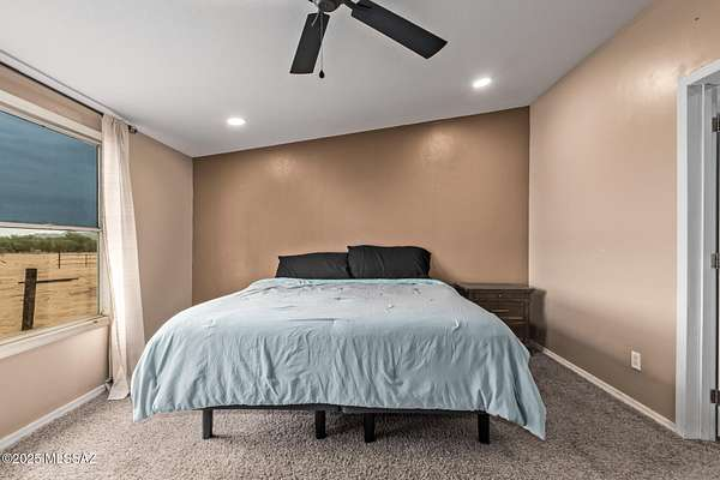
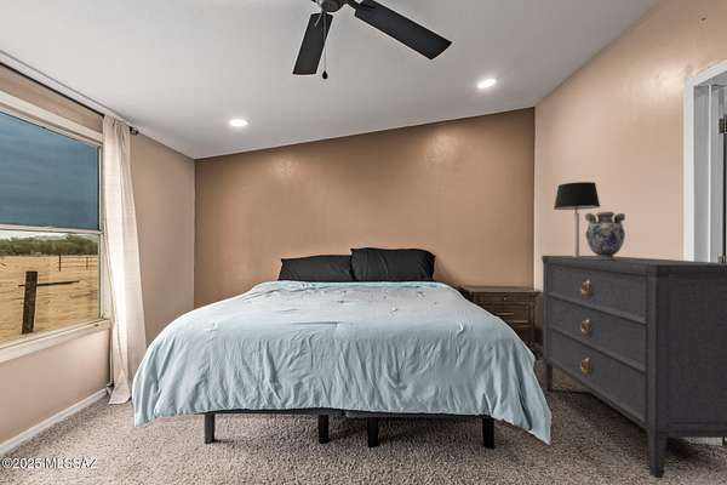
+ dresser (622, 341)
+ table lamp (576, 219)
+ decorative vase (605, 235)
